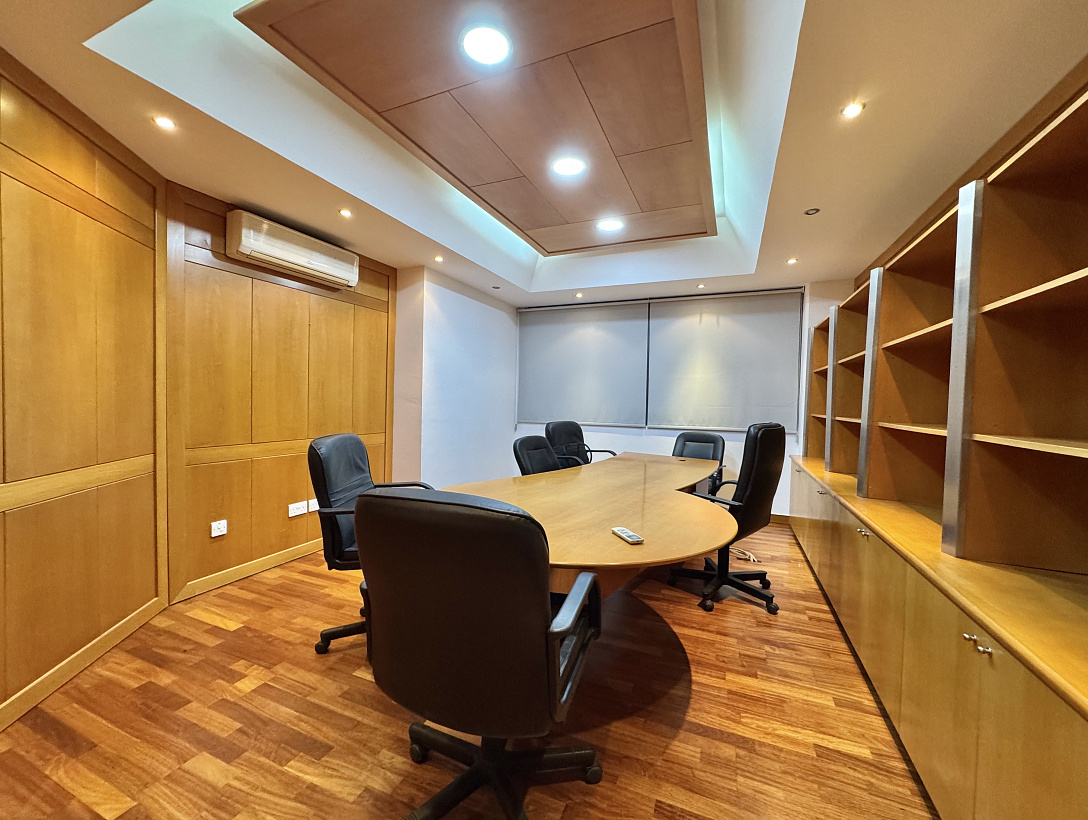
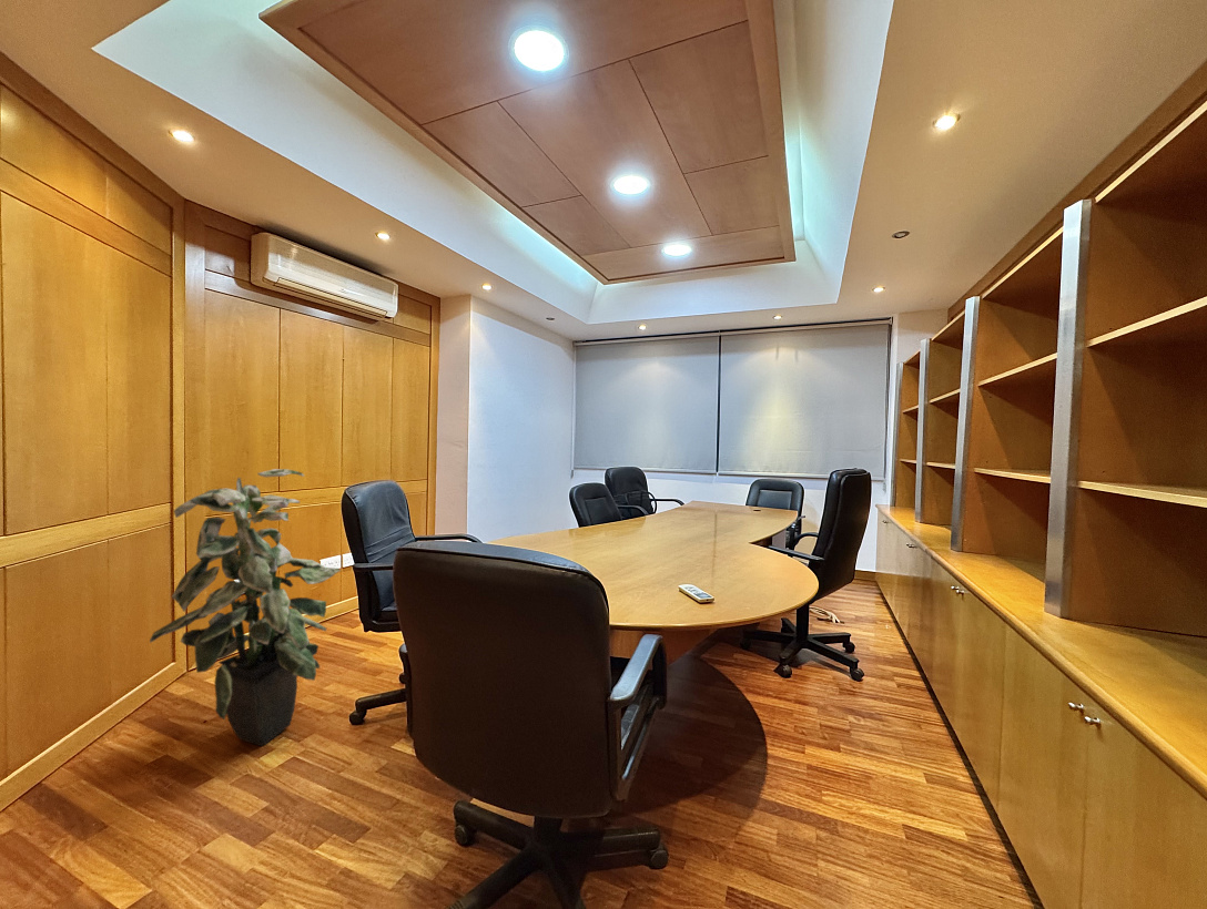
+ indoor plant (261, 607)
